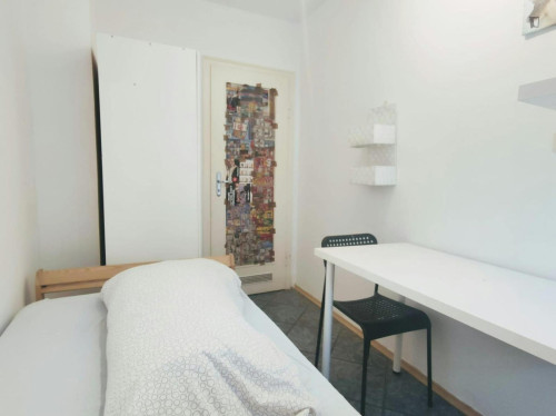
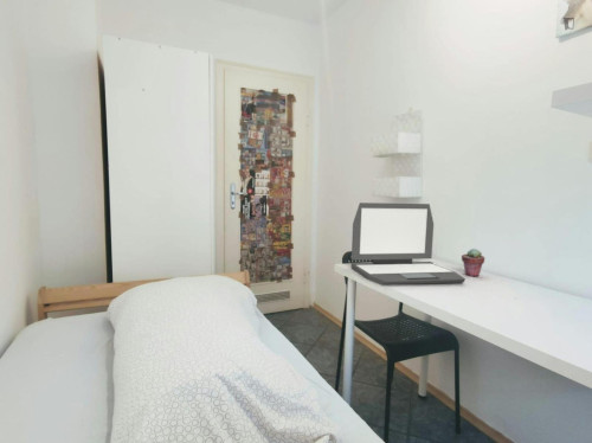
+ laptop (408, 240)
+ potted succulent (472, 261)
